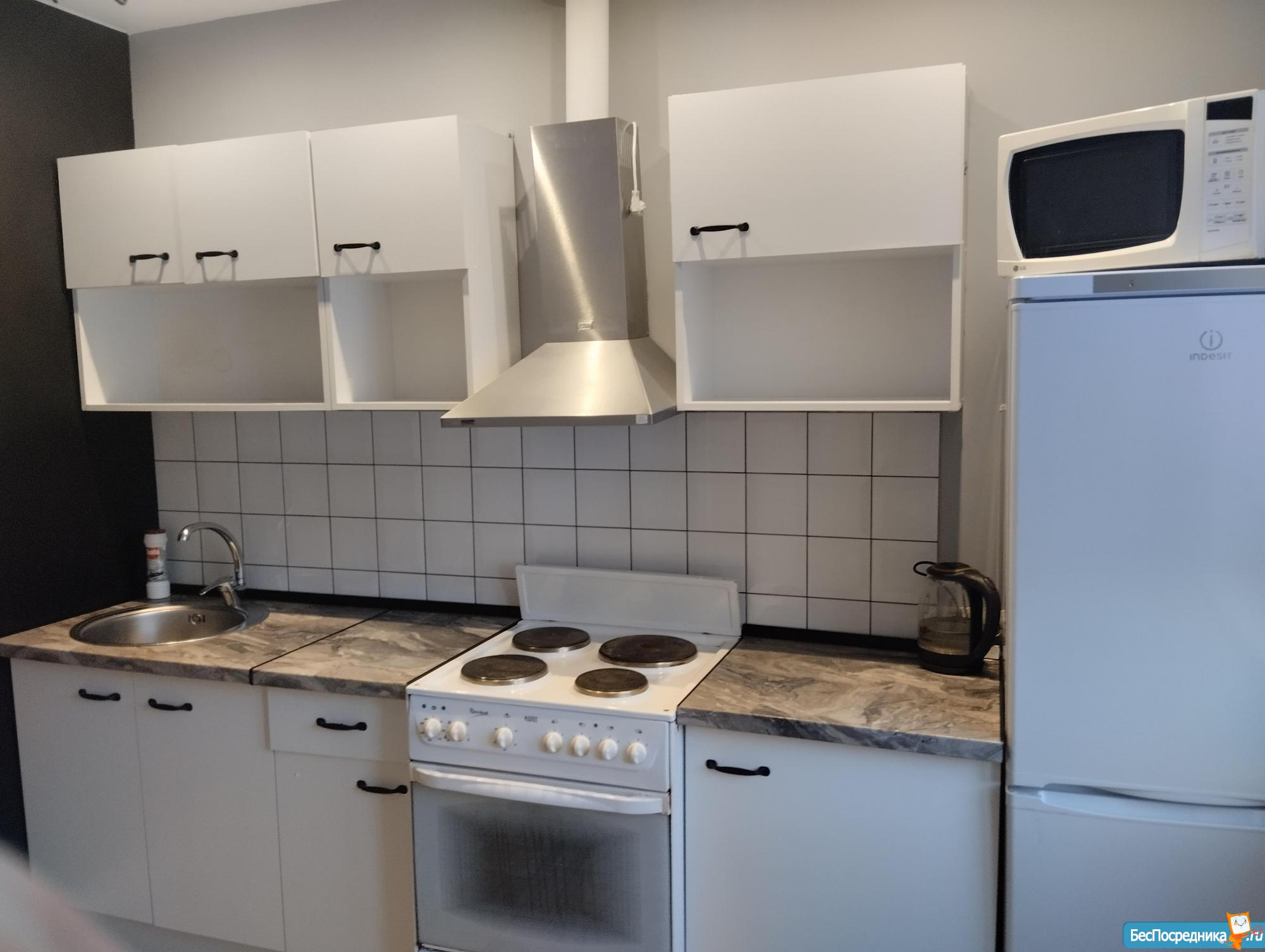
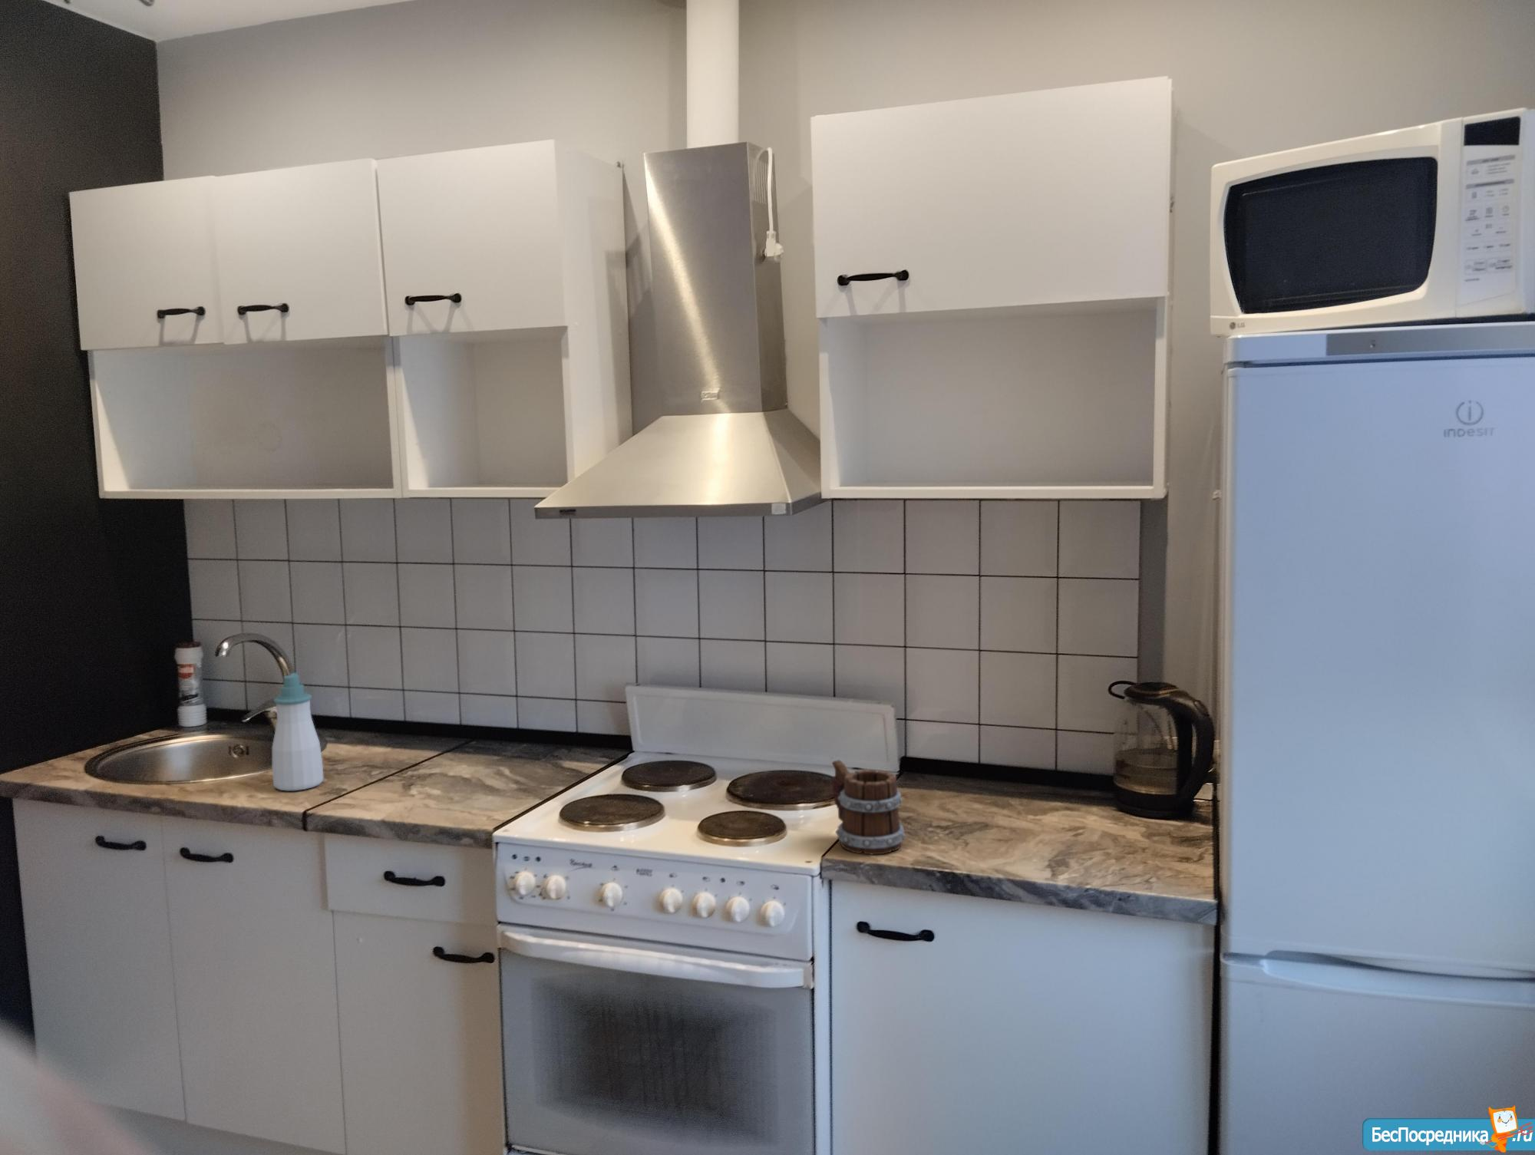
+ mug (864, 806)
+ soap bottle (295, 730)
